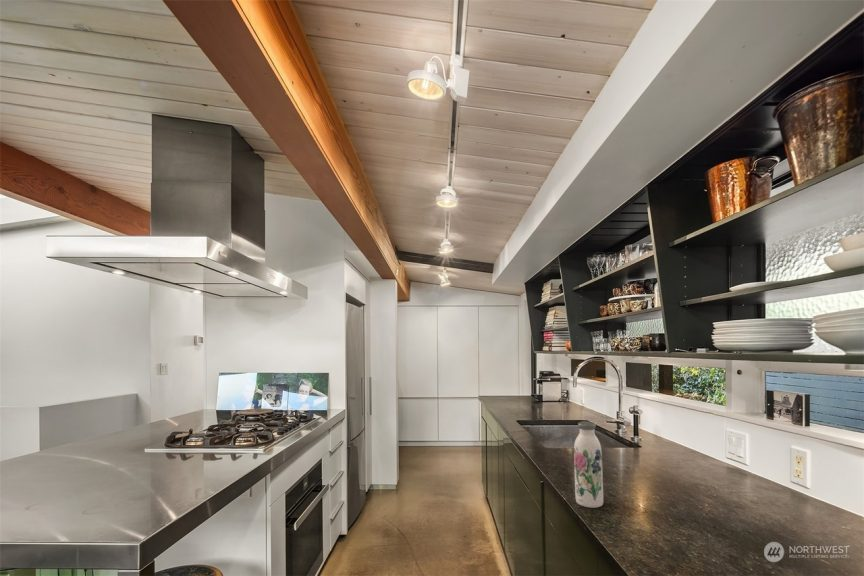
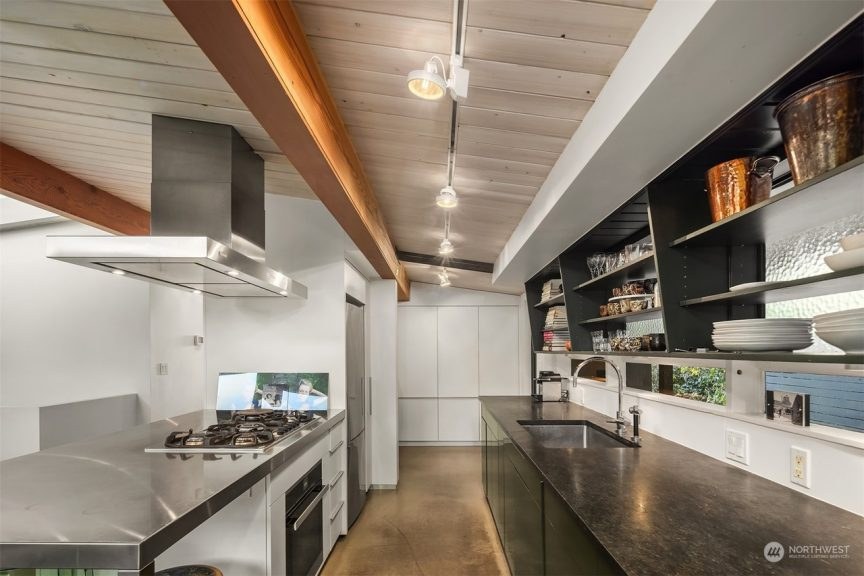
- water bottle (588, 462)
